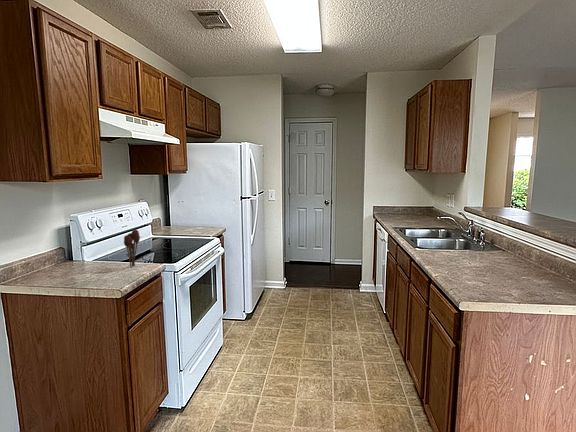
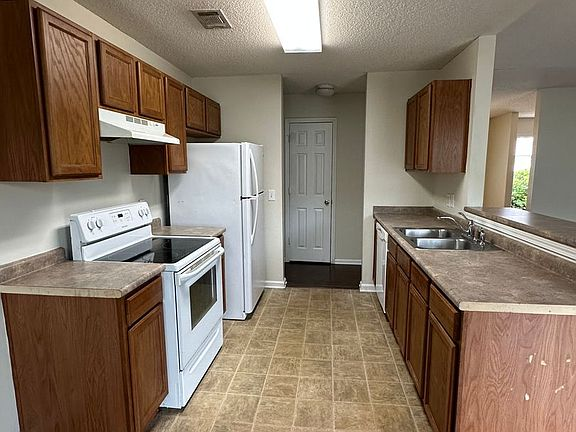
- utensil holder (132, 248)
